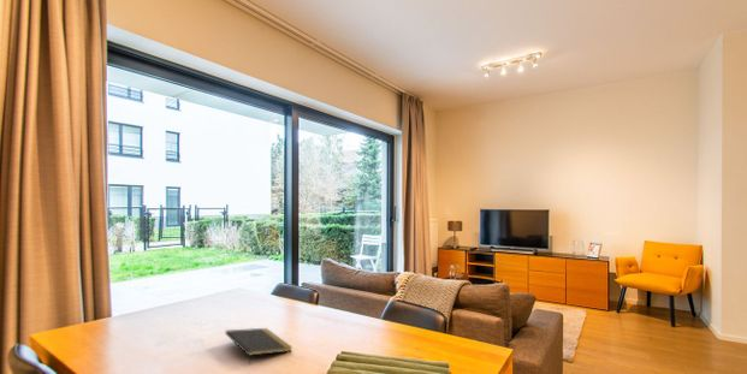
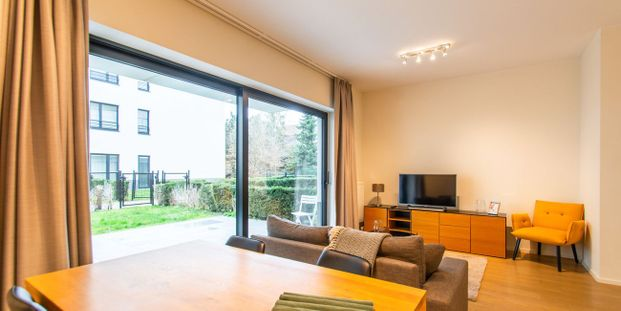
- notepad (257, 340)
